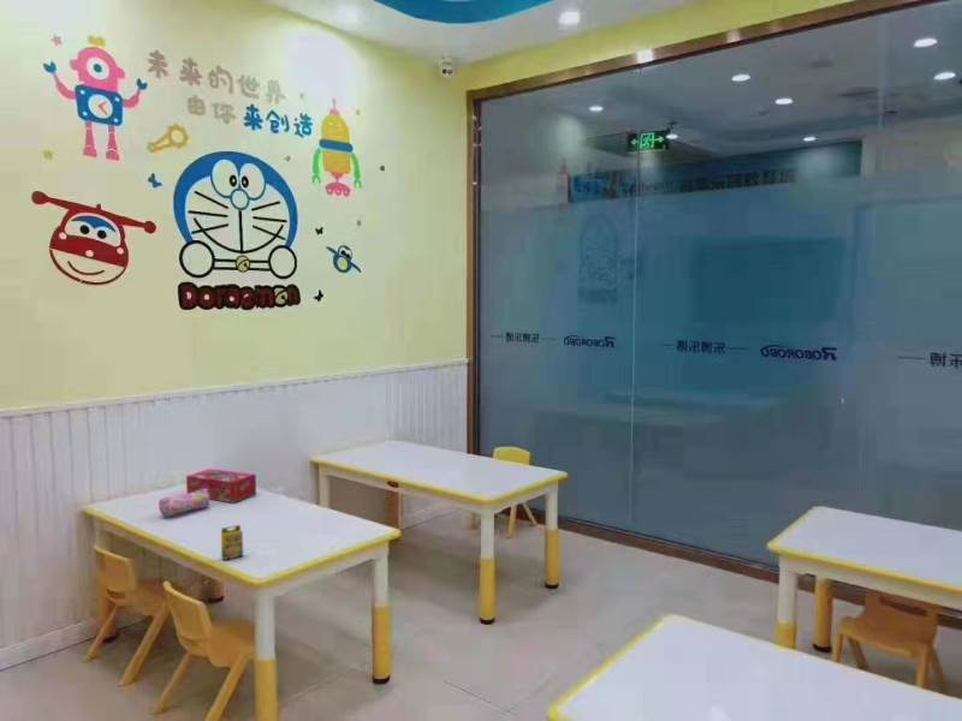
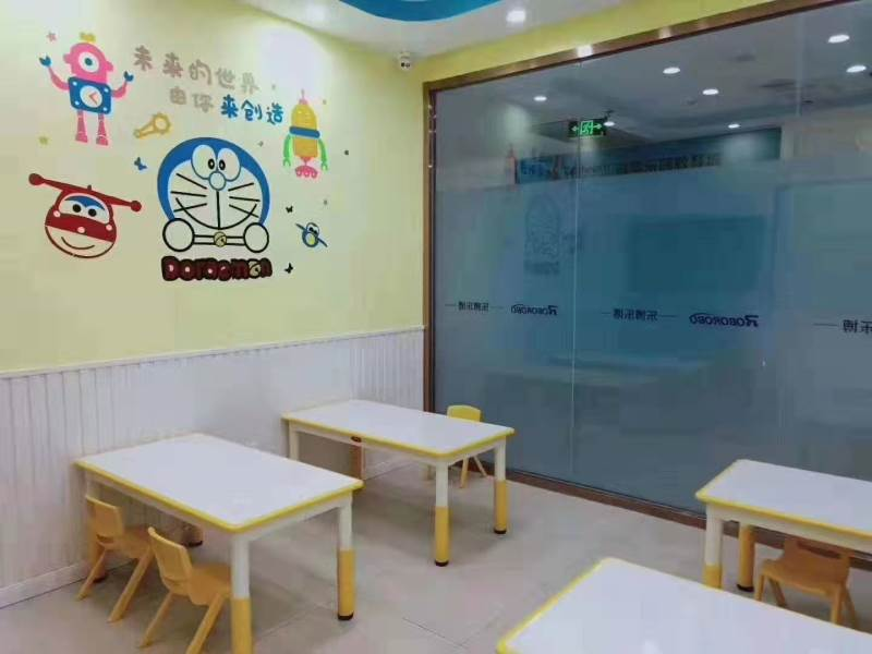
- tissue box (221, 484)
- pencil case (185, 502)
- crayon box (232, 542)
